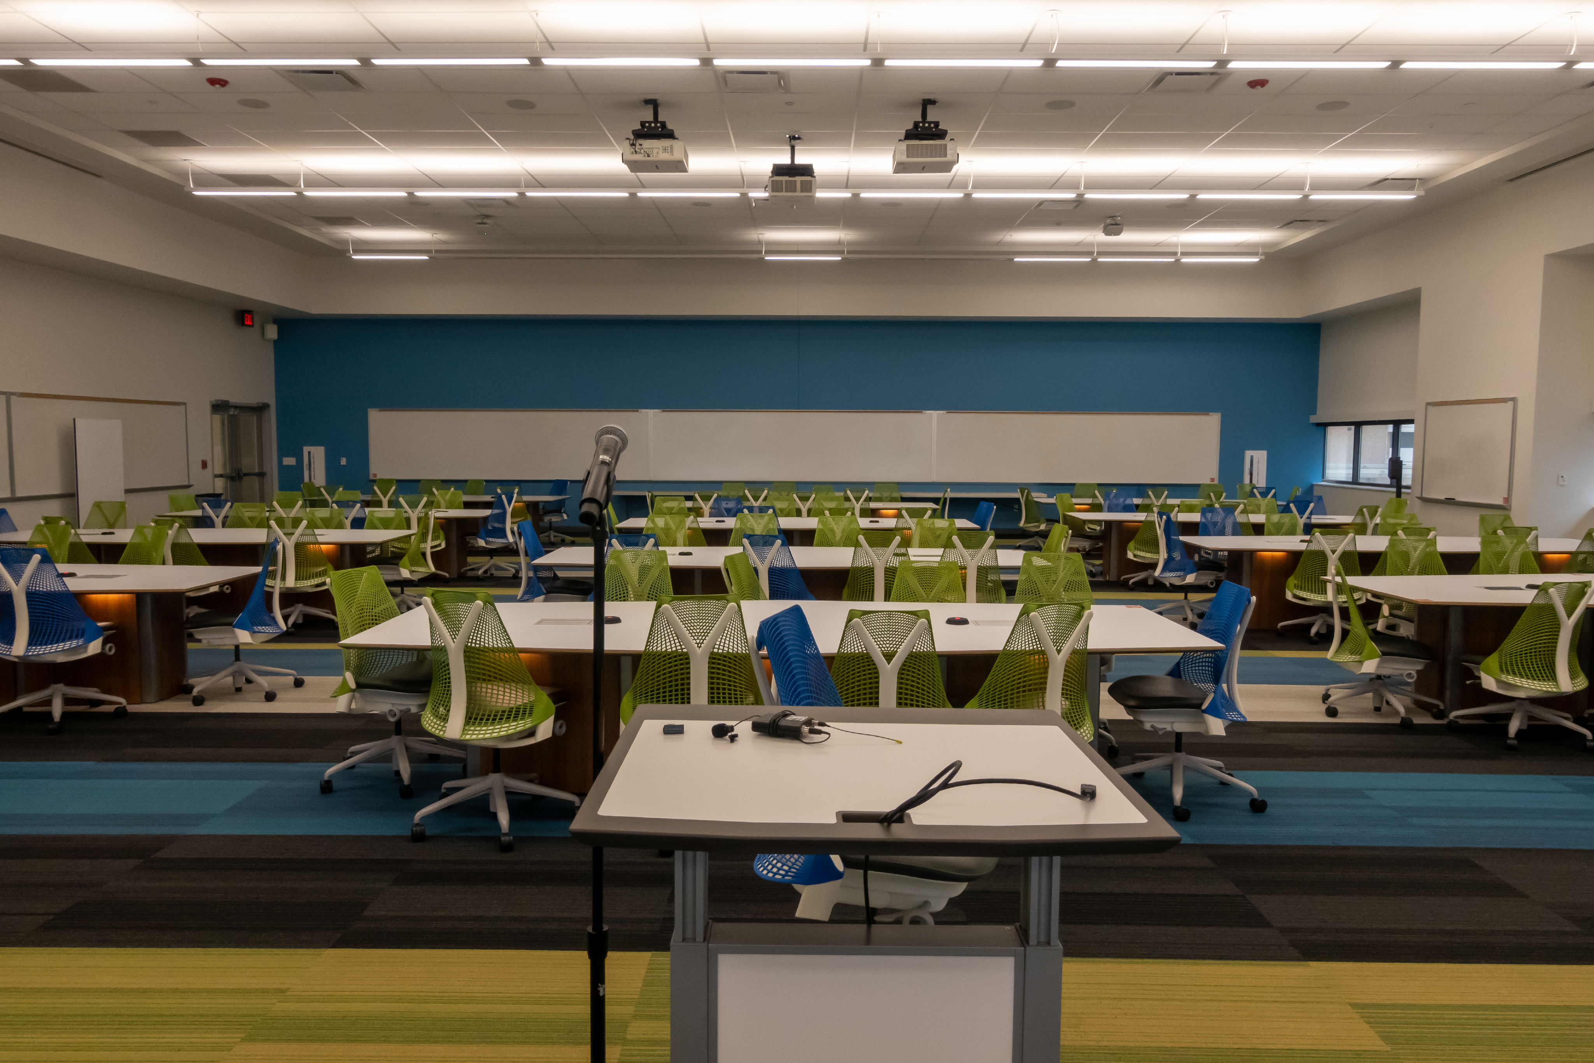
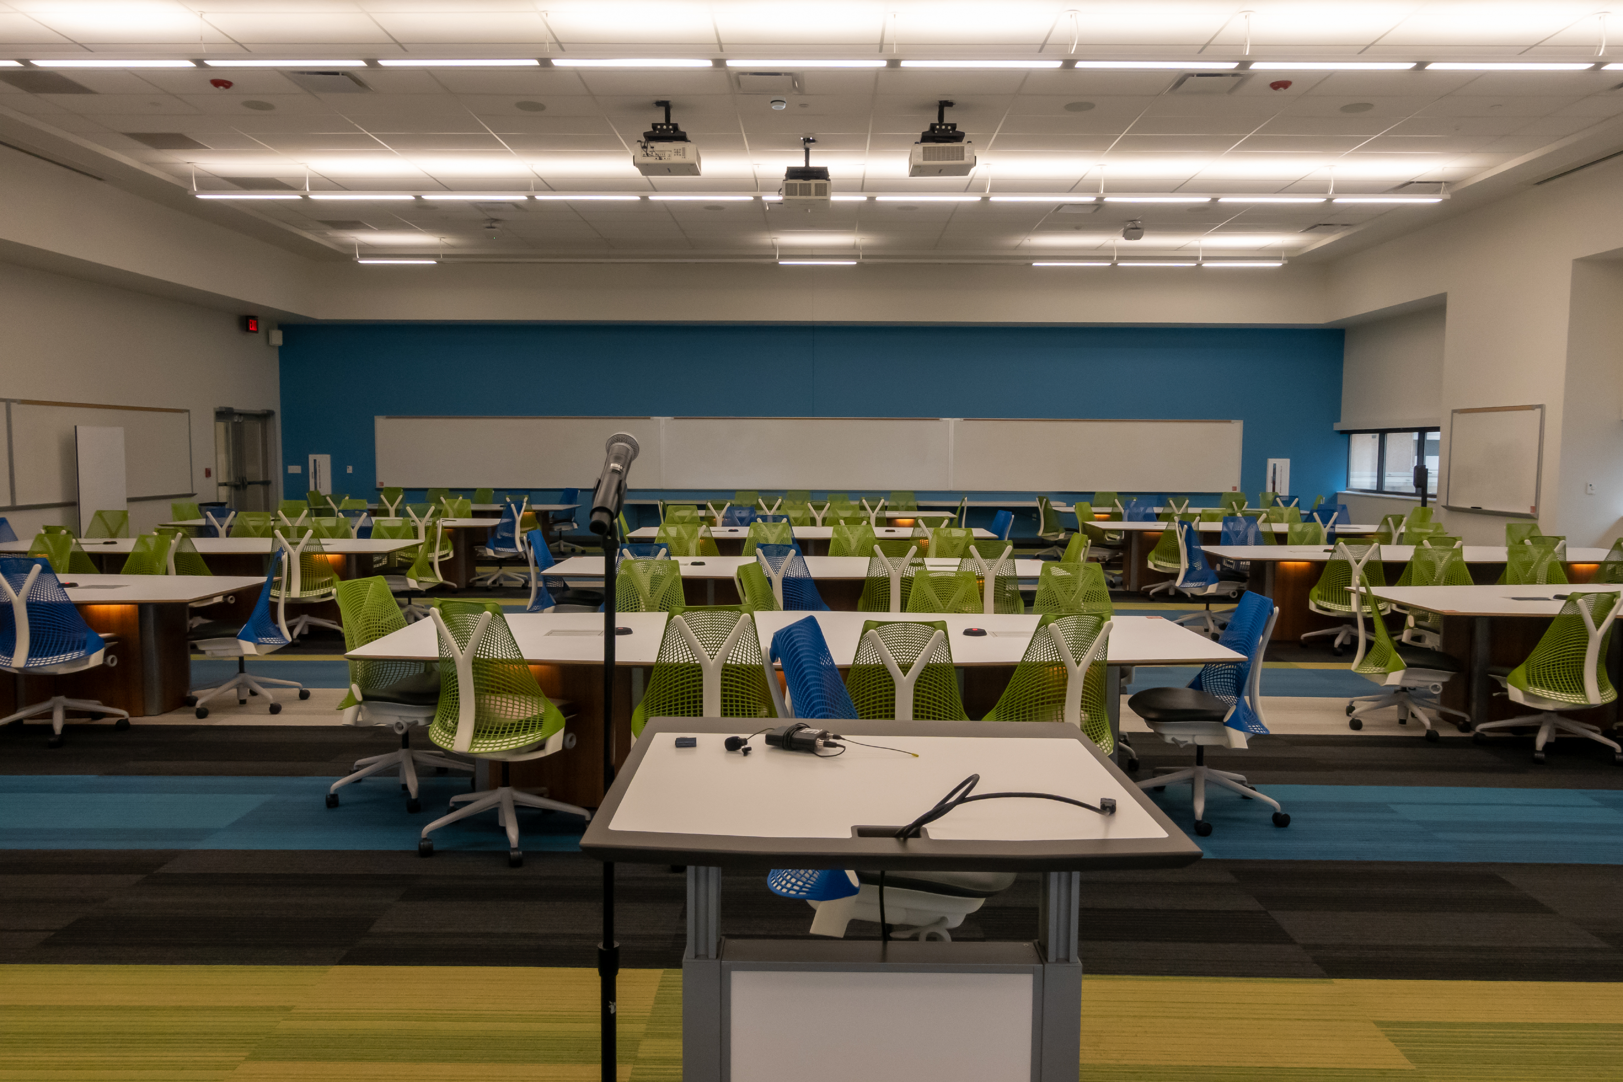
+ smoke detector (778, 103)
